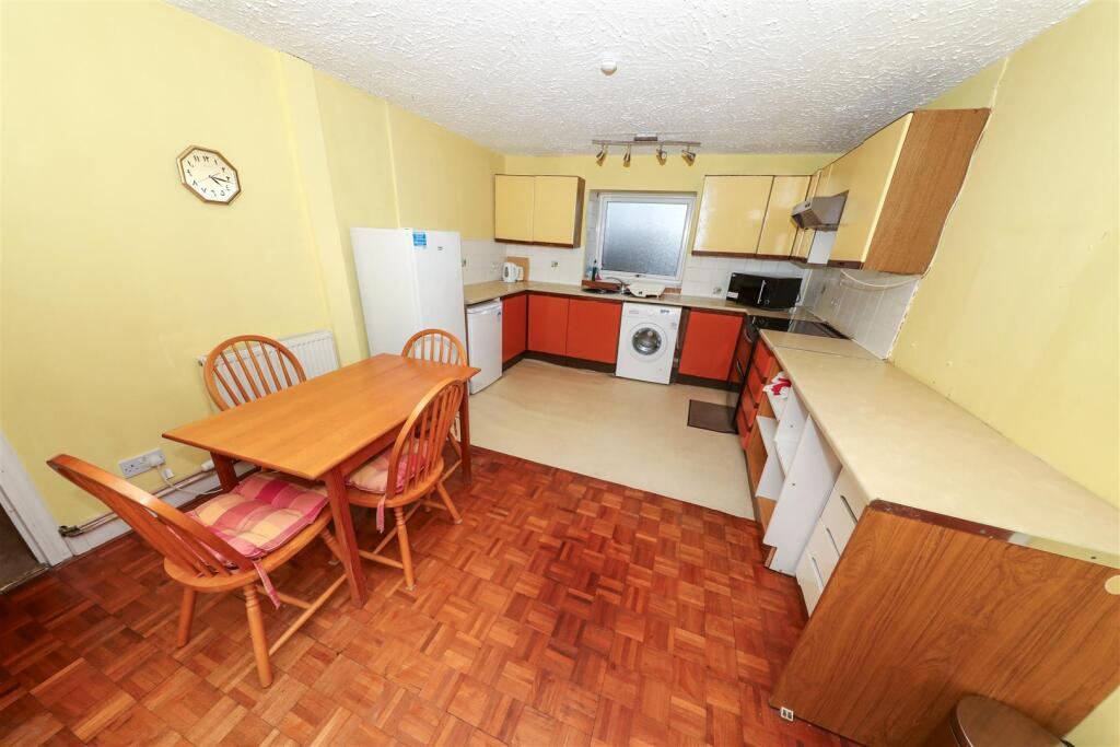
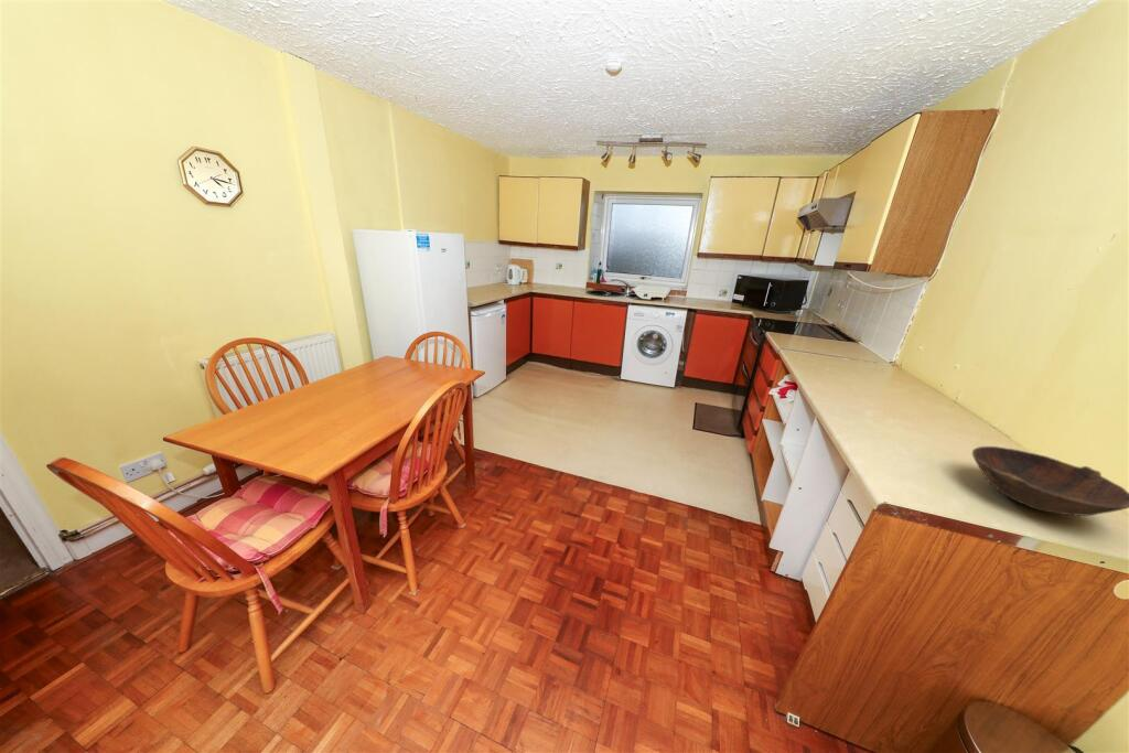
+ bowl (1039, 485)
